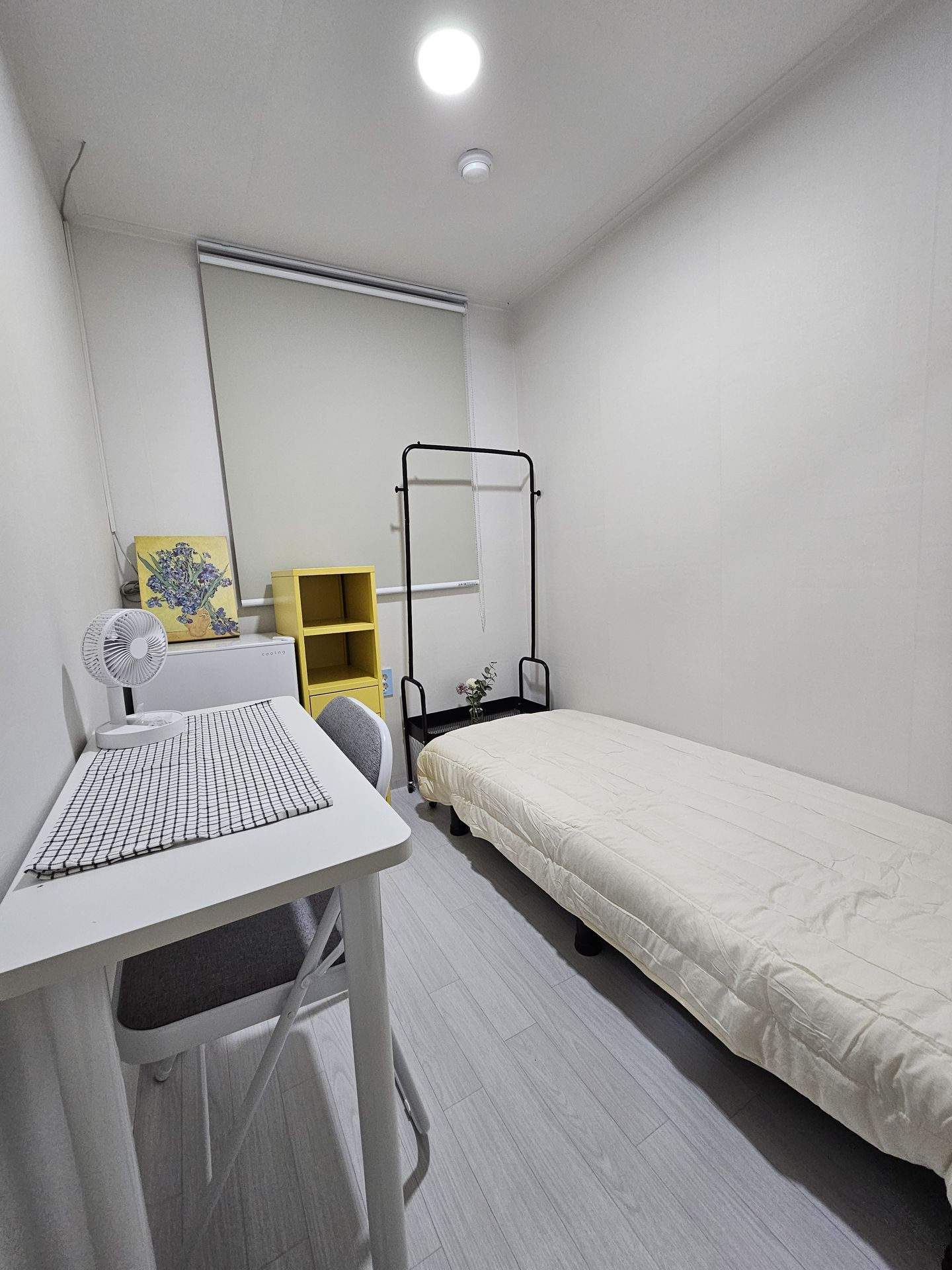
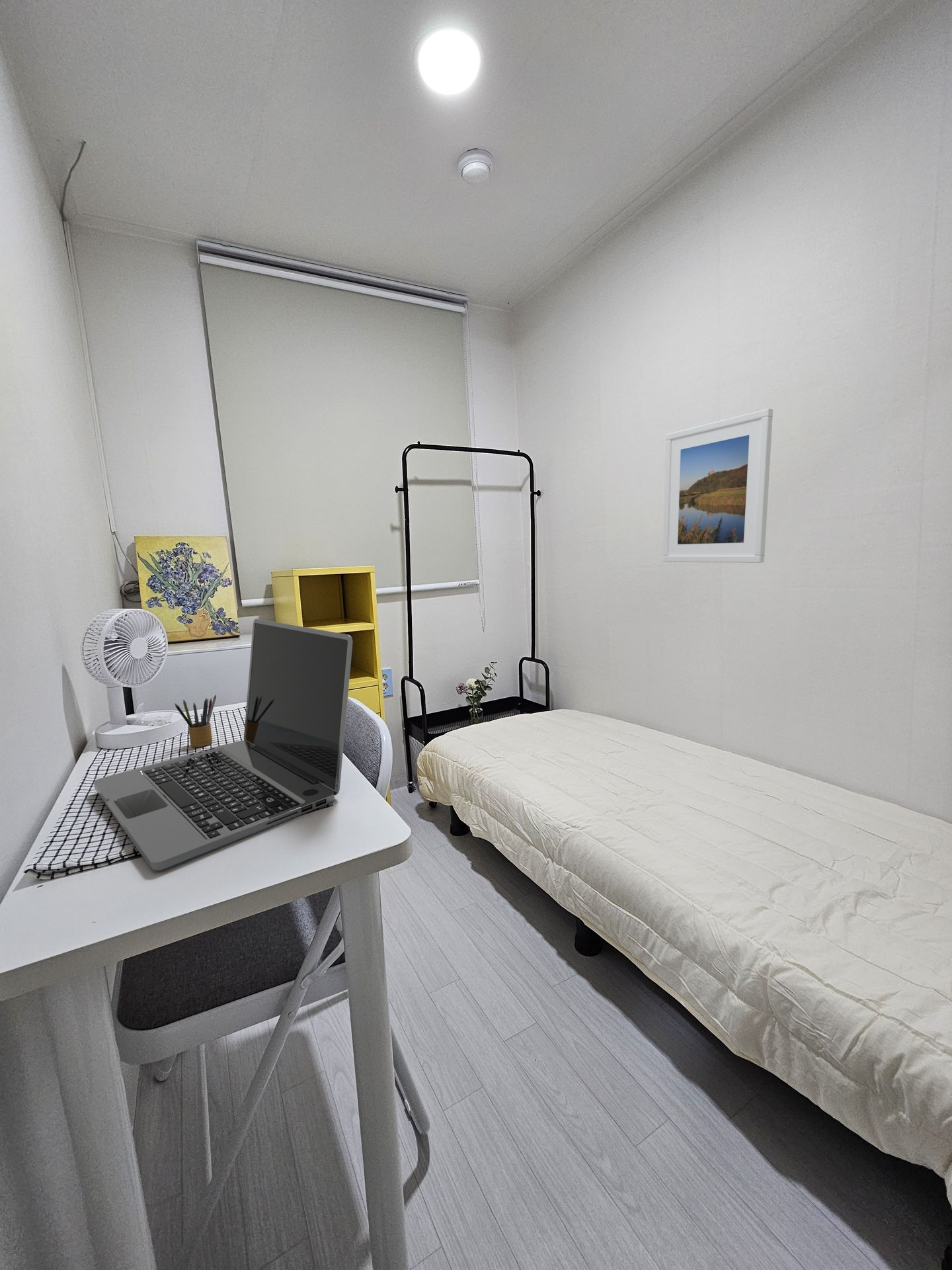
+ pencil box (197, 720)
+ laptop (245, 716)
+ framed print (711, 493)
